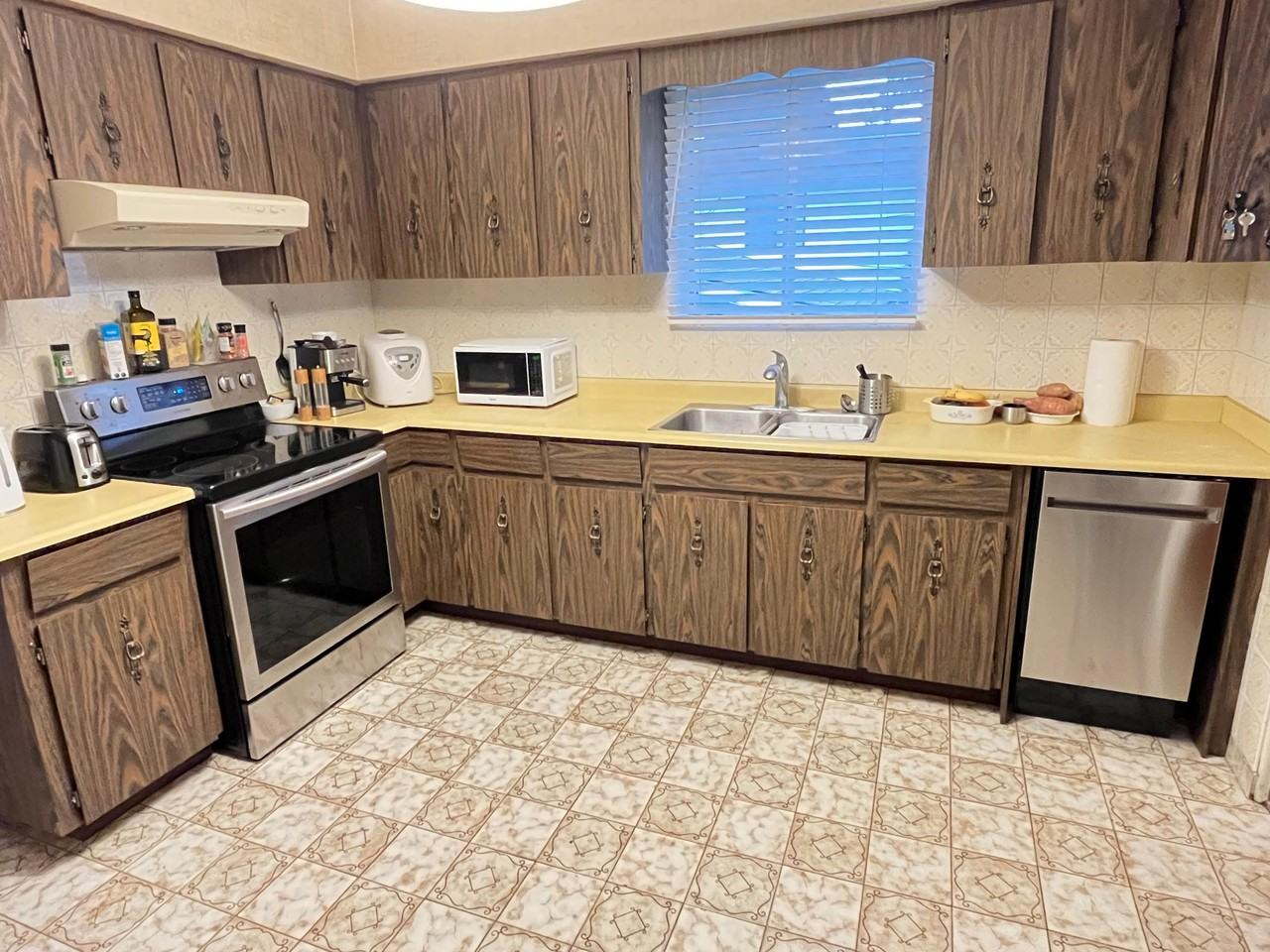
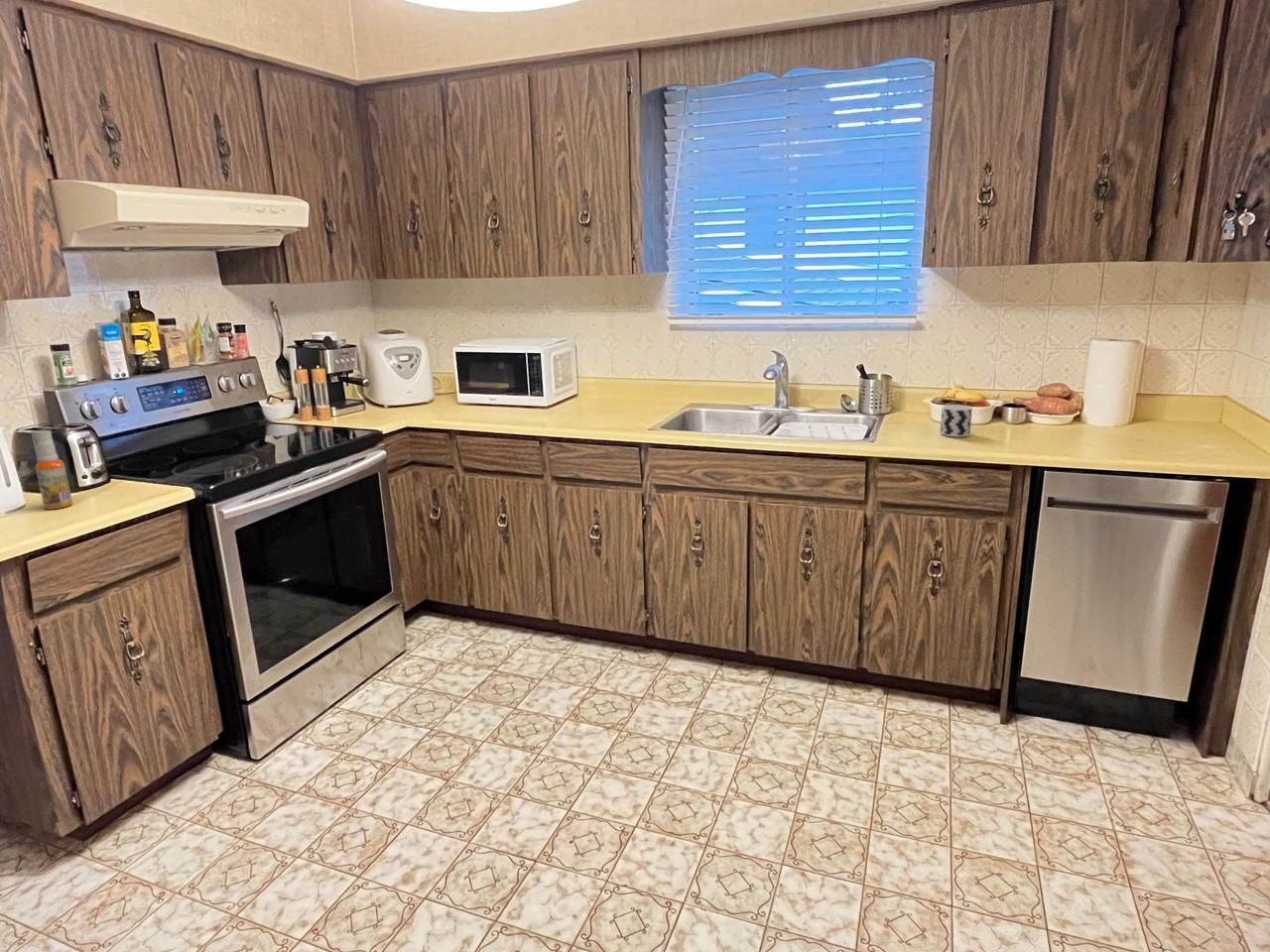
+ spray bottle (49, 468)
+ cup (954, 419)
